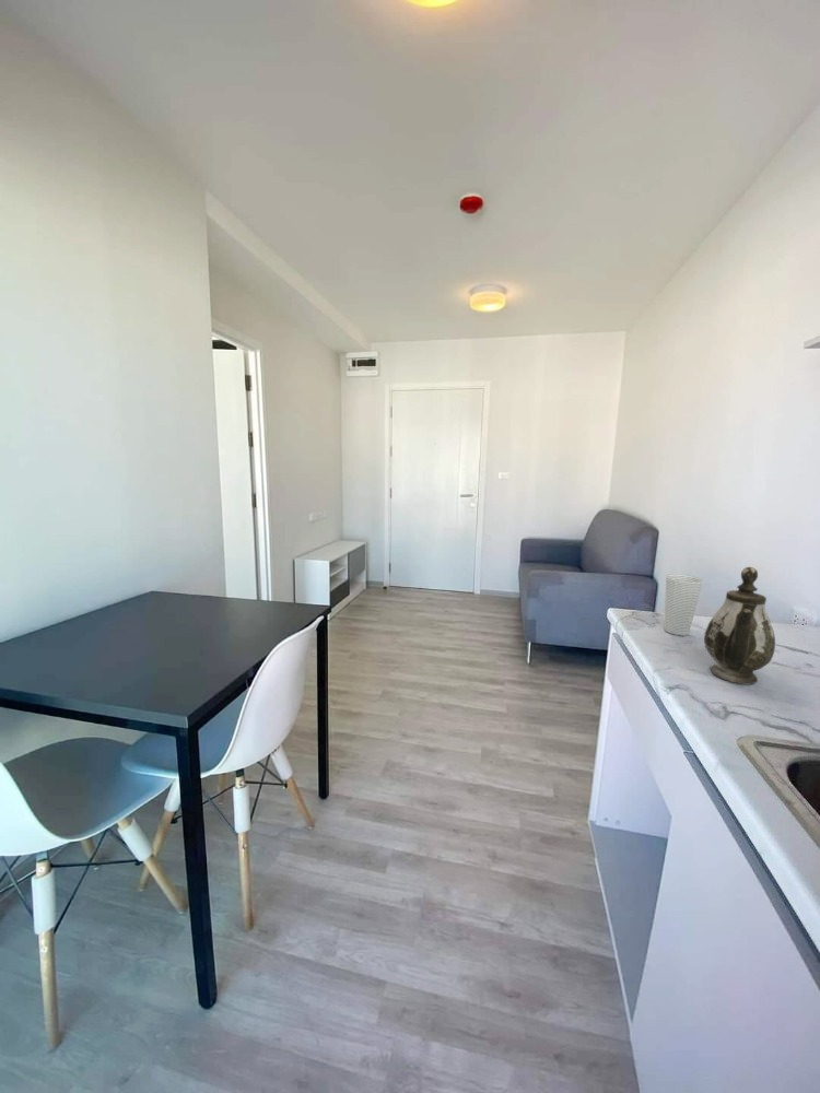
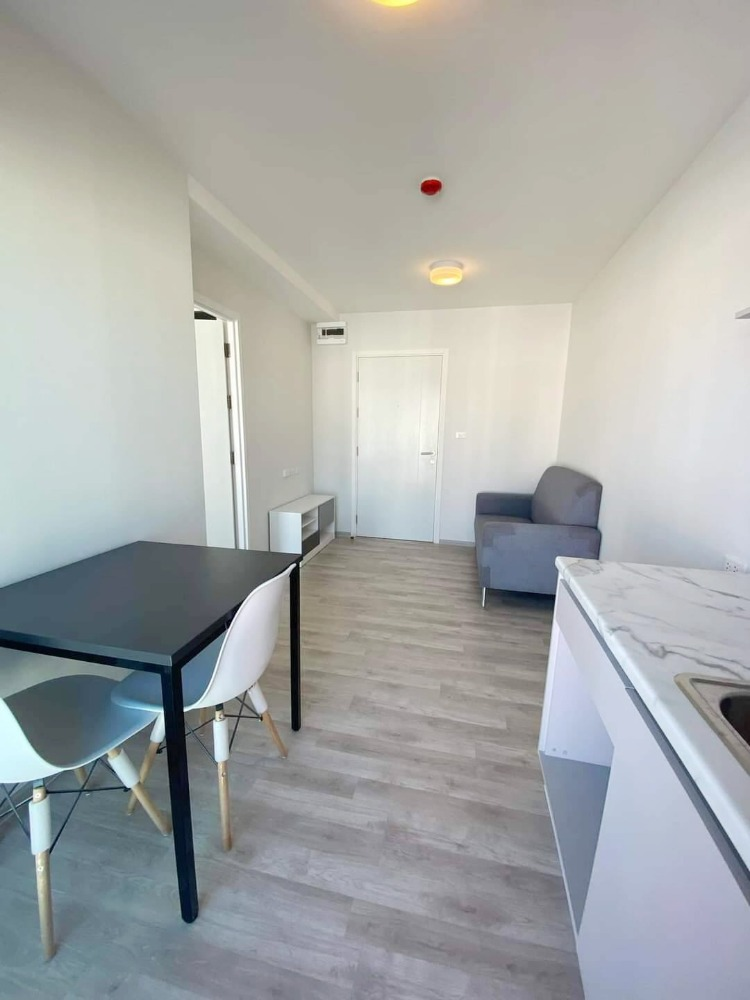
- cup (680, 604)
- teapot (741, 623)
